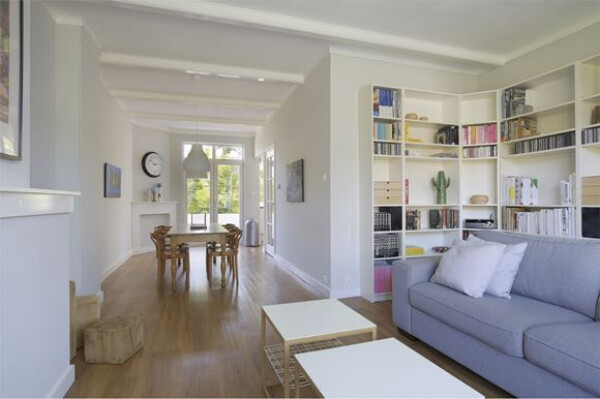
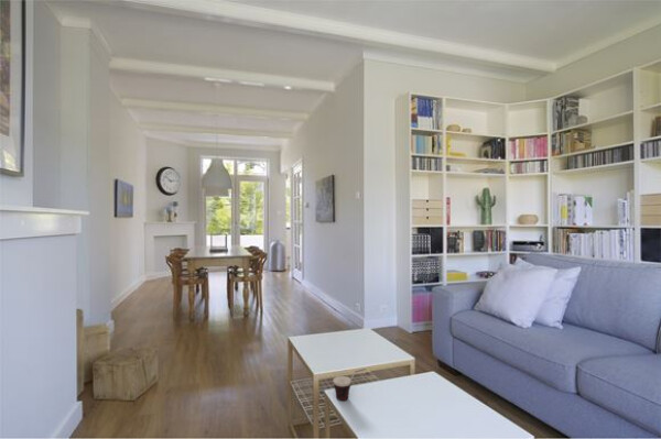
+ cup (349, 383)
